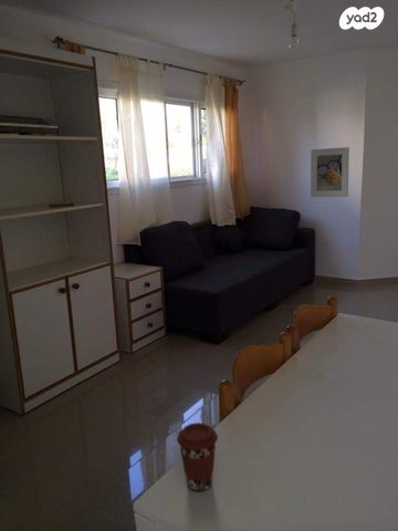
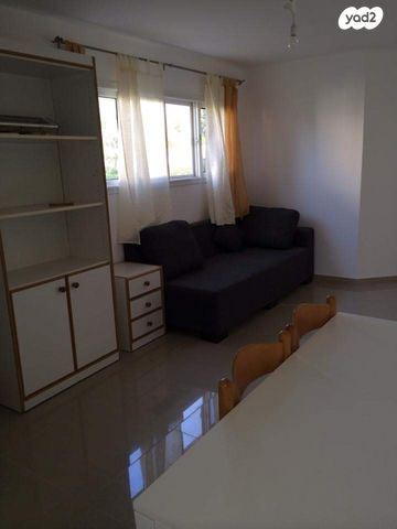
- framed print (328, 173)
- coffee cup (198, 457)
